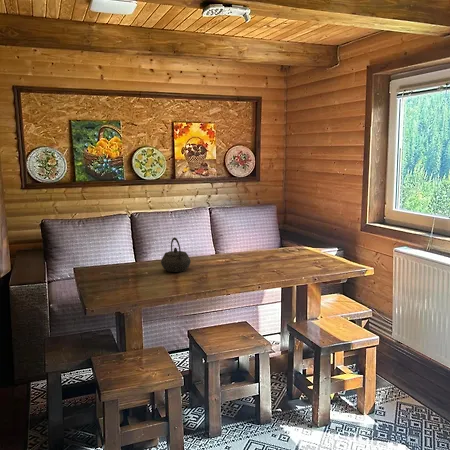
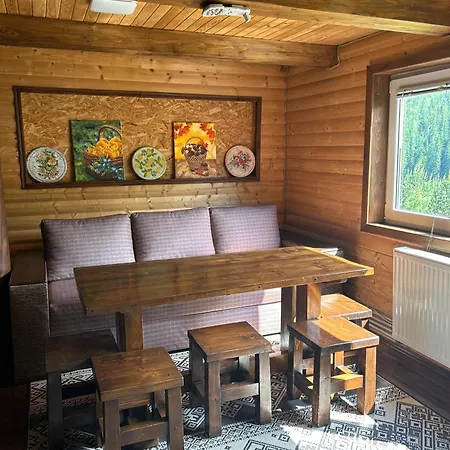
- kettle (175, 253)
